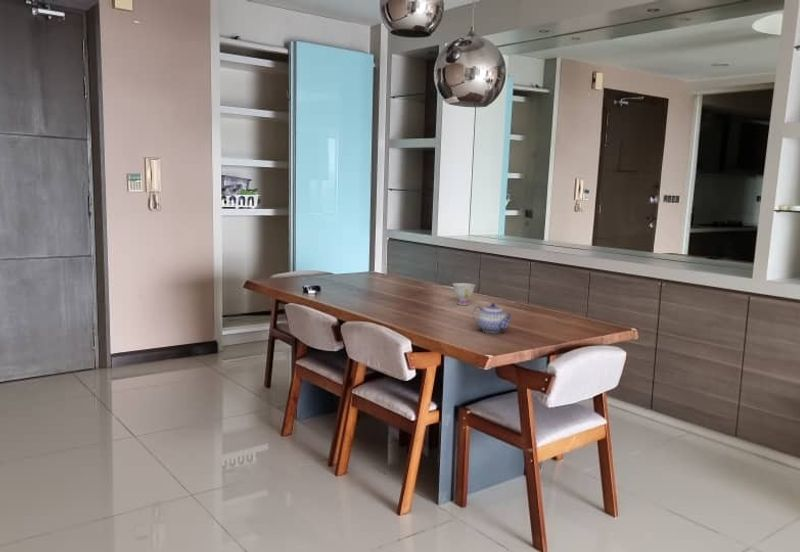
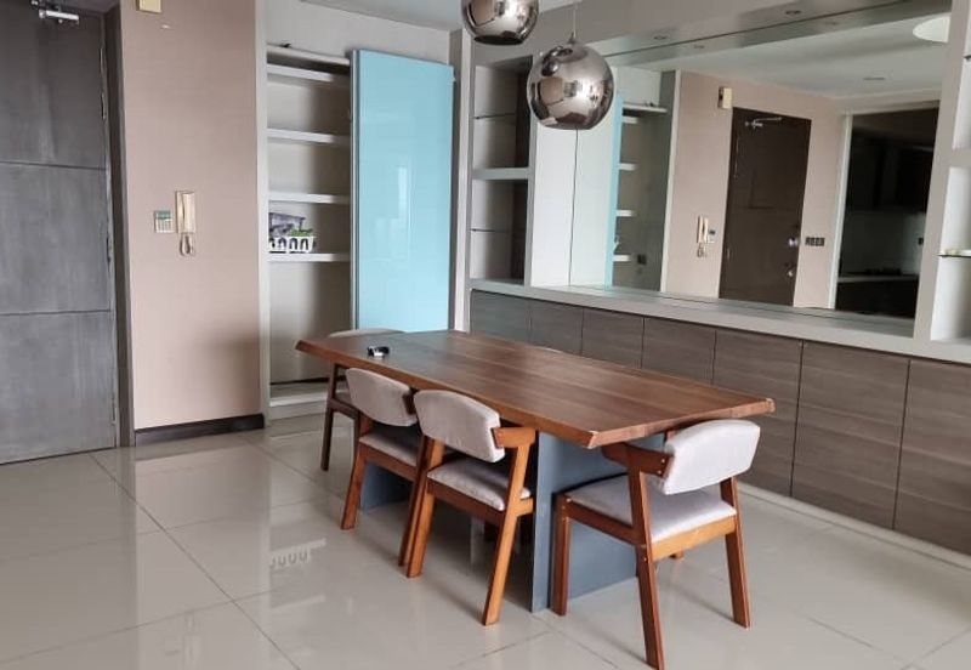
- teacup (463, 294)
- teapot (492, 317)
